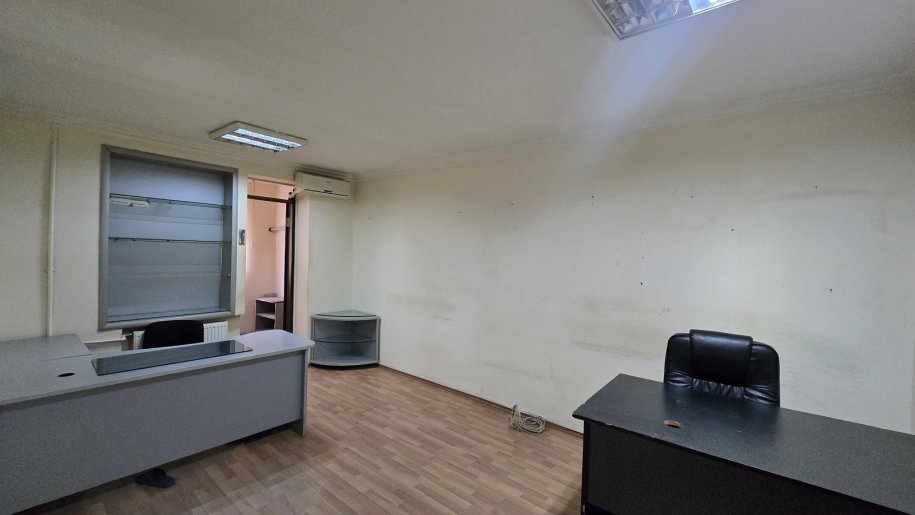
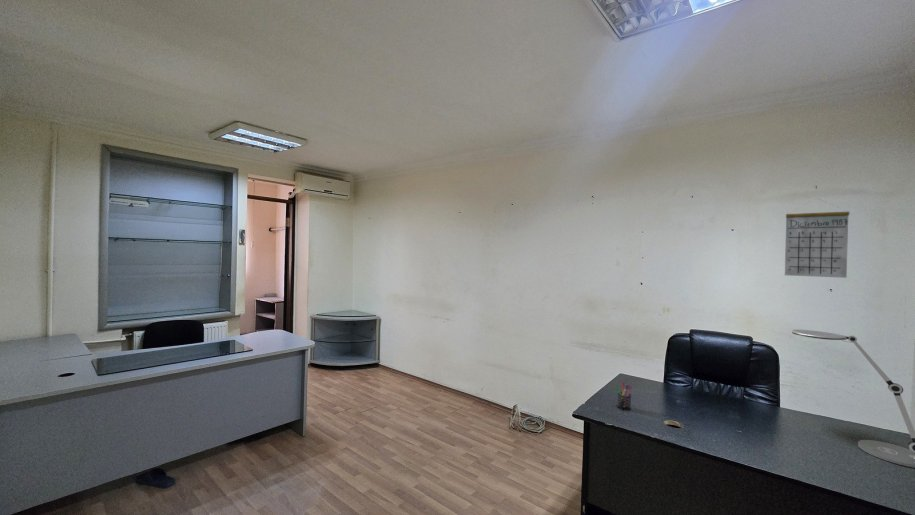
+ calendar (815, 237)
+ desk lamp (876, 370)
+ pen holder (622, 395)
